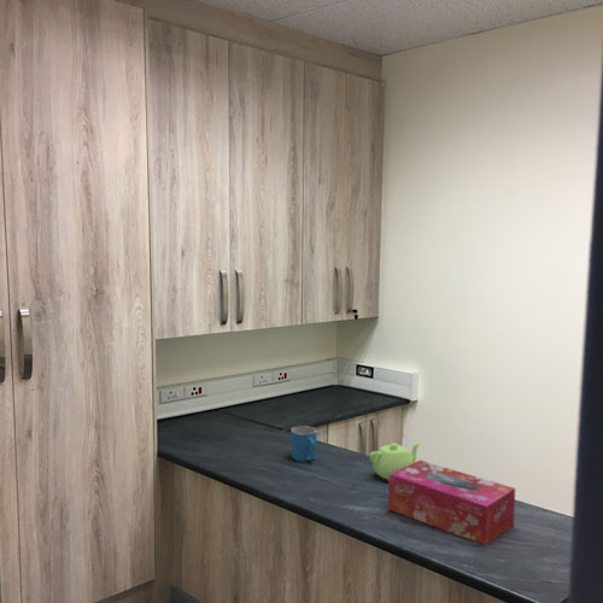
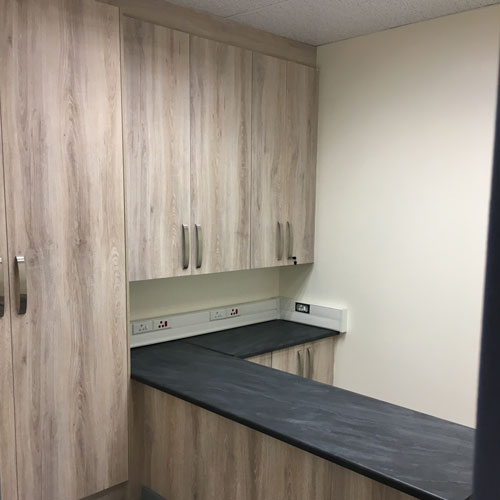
- teapot (394, 459)
- tissue box (450, 498)
- mug (305, 445)
